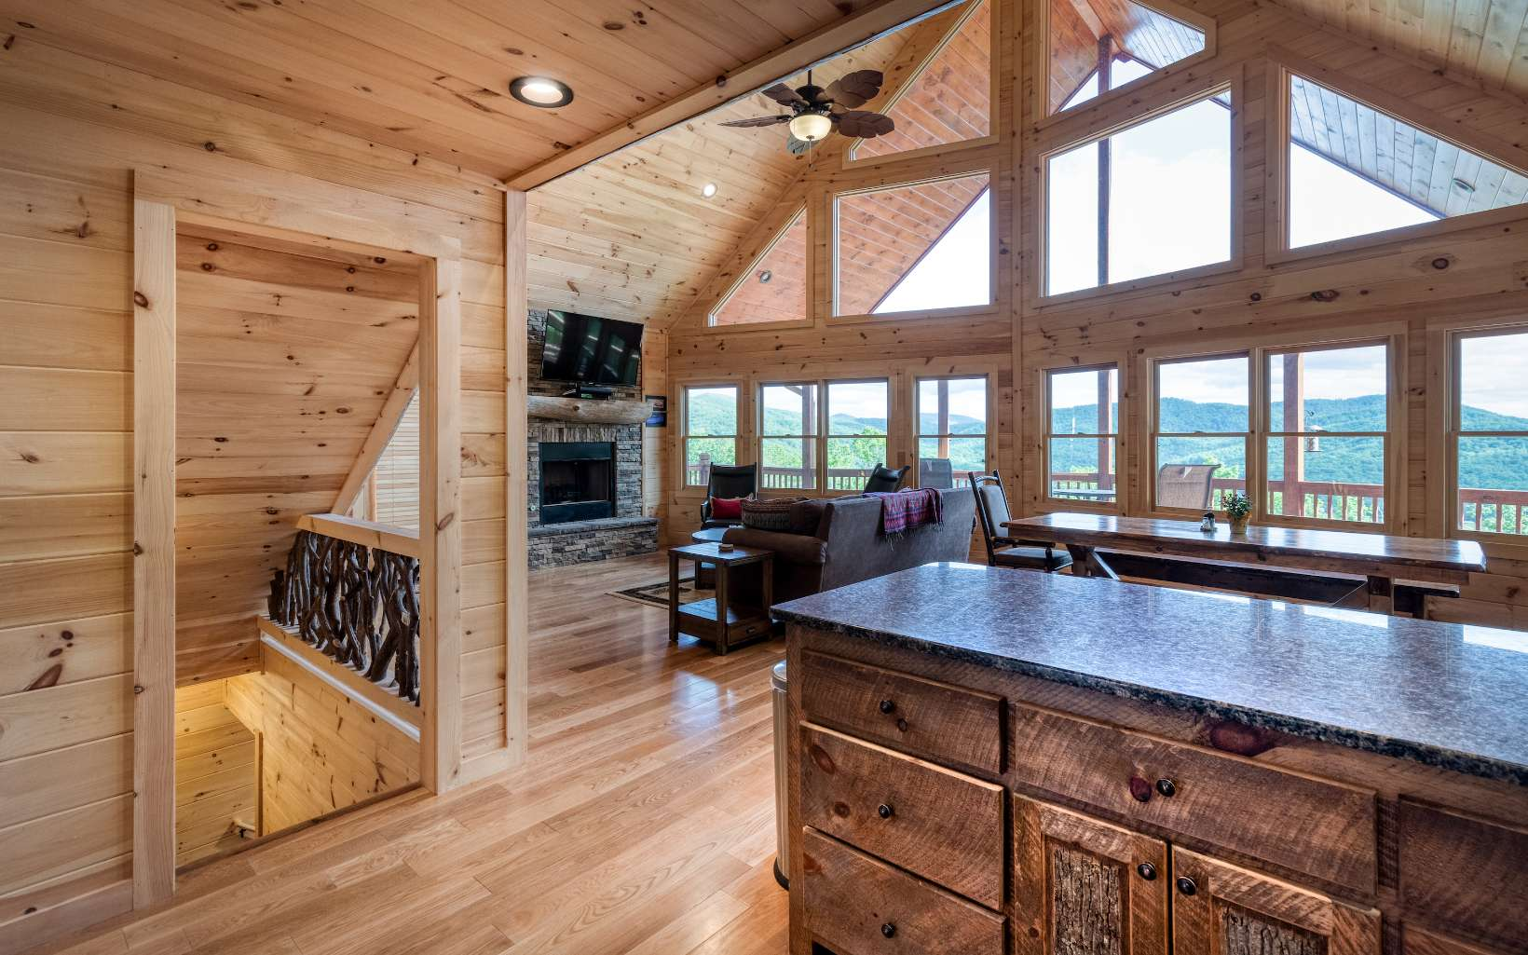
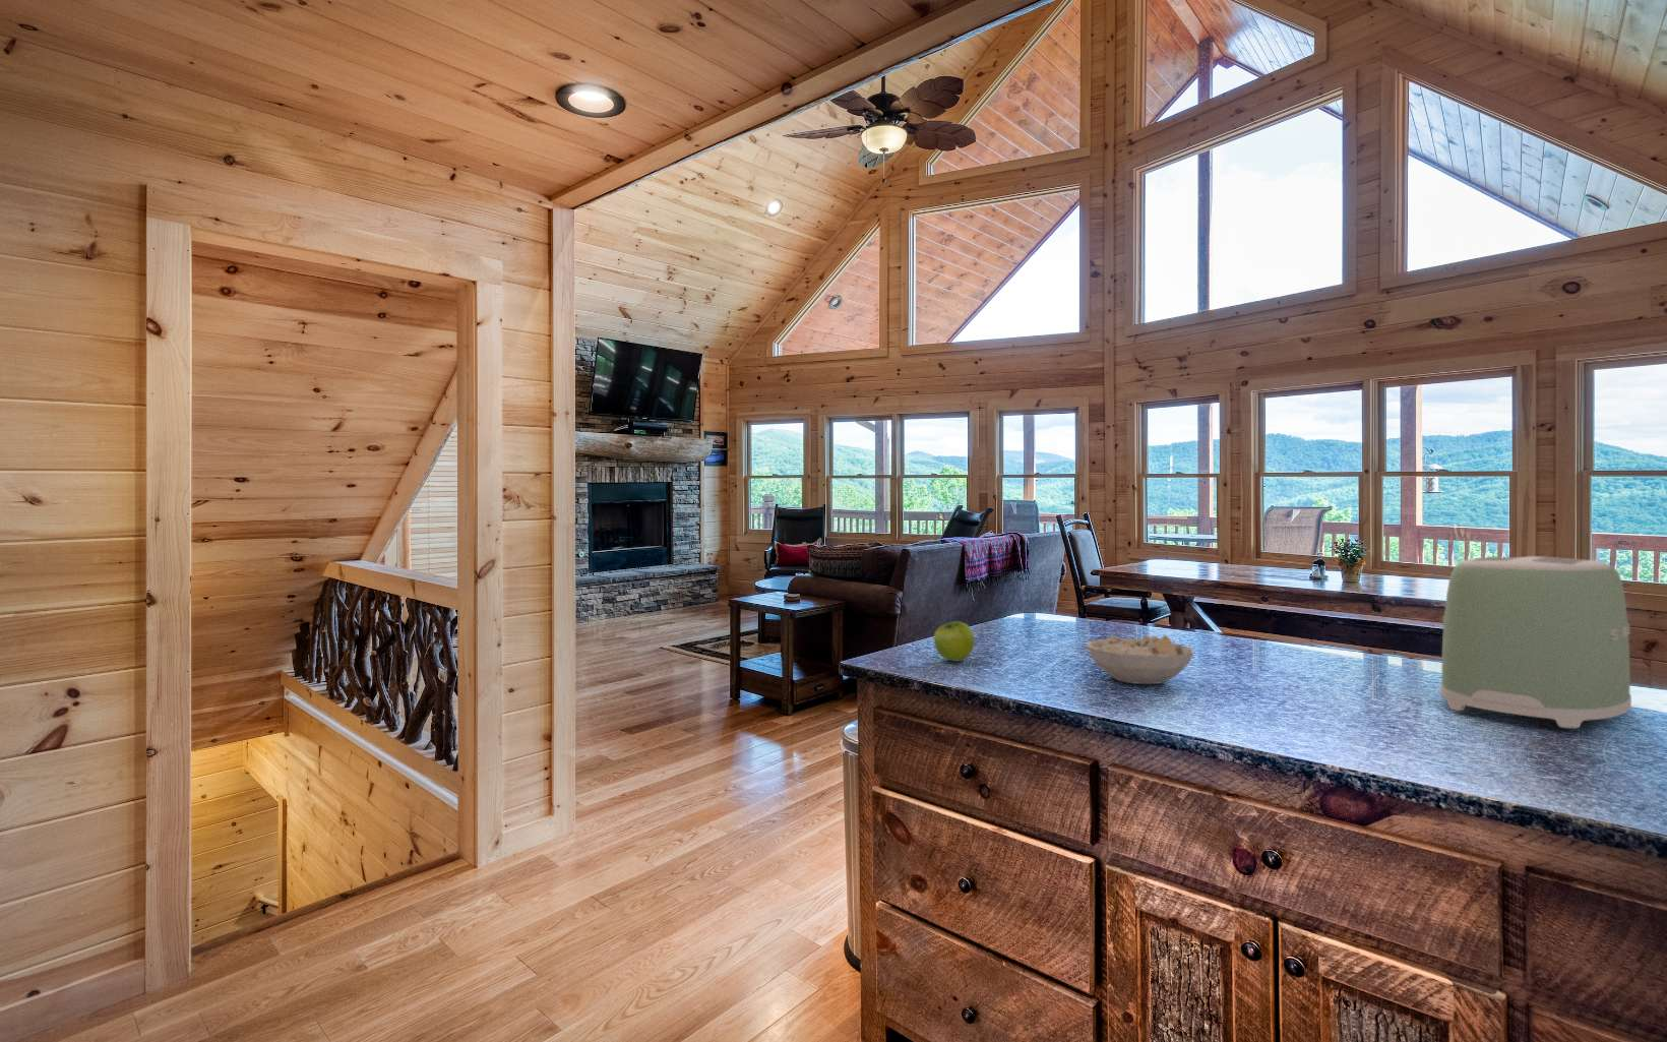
+ fruit (953, 641)
+ bowl (1139, 658)
+ toaster (1531, 630)
